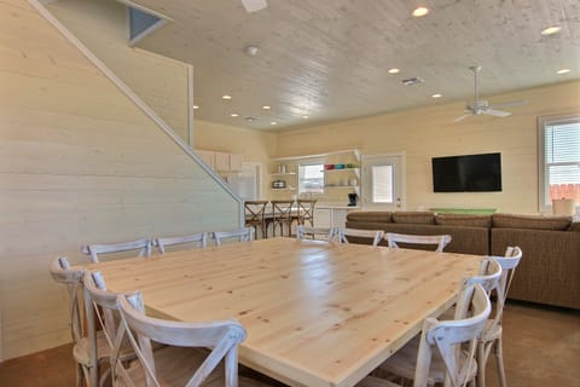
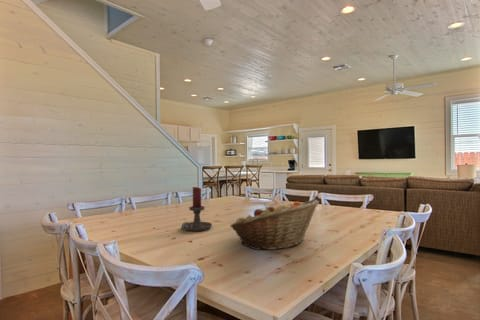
+ fruit basket (276, 220)
+ candle holder (194, 208)
